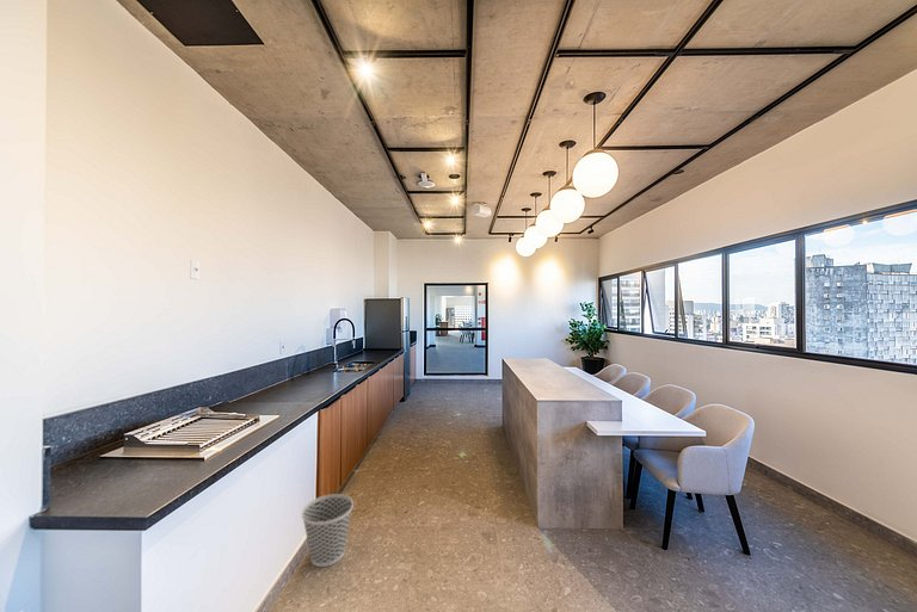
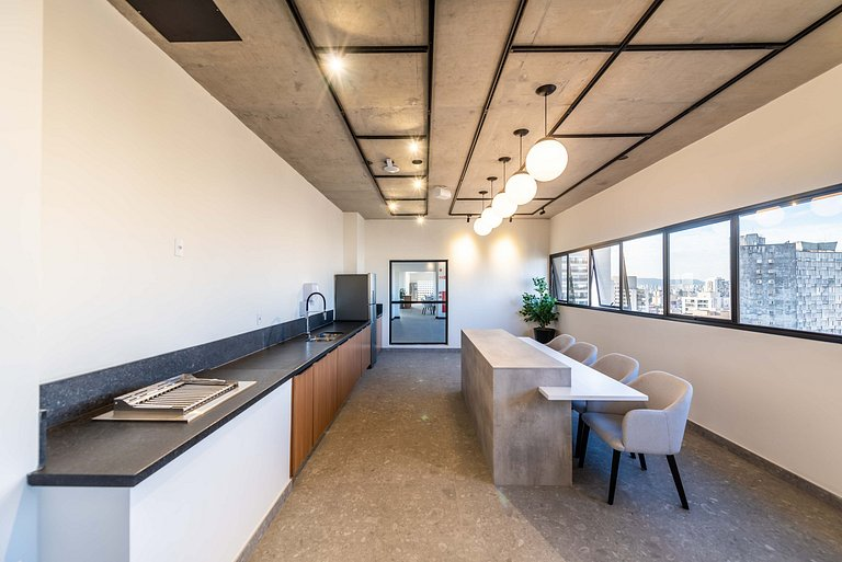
- wastebasket (327, 531)
